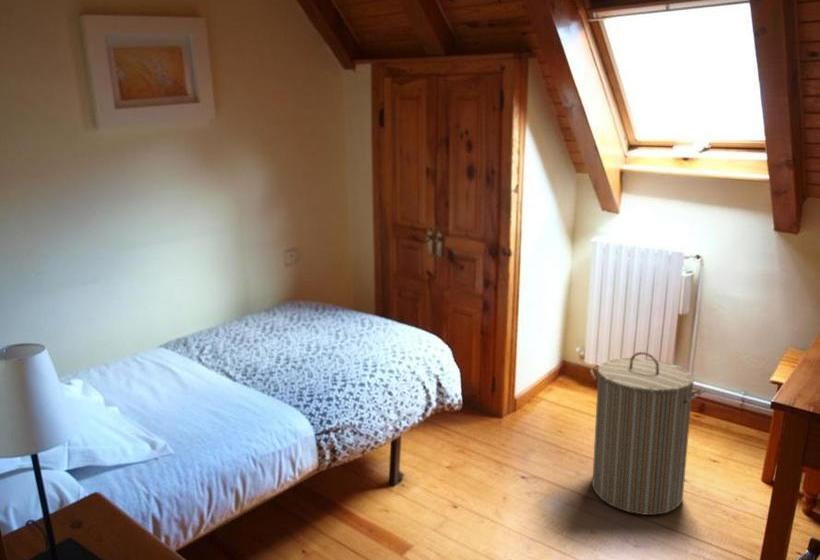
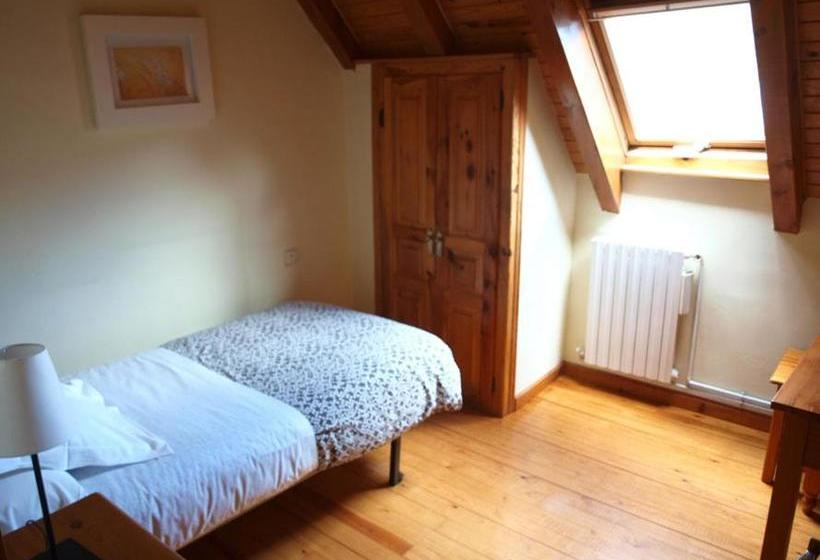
- laundry hamper (641, 423)
